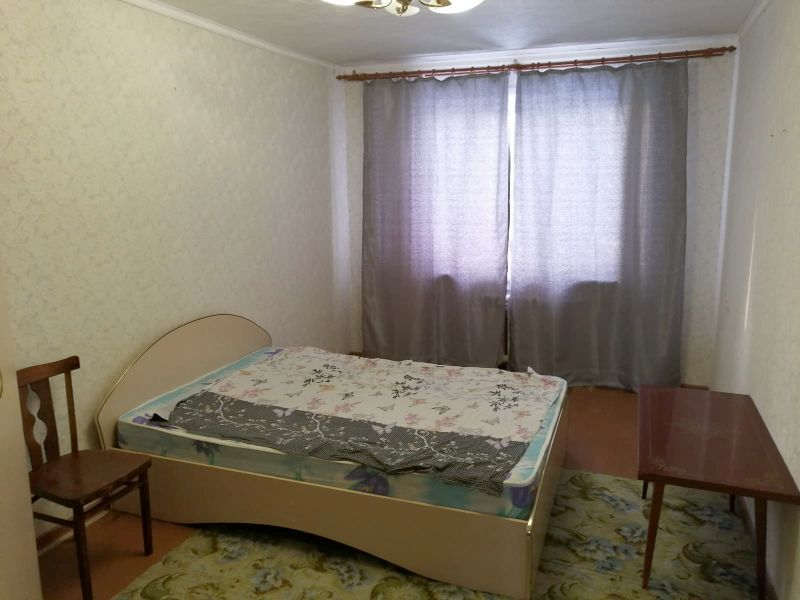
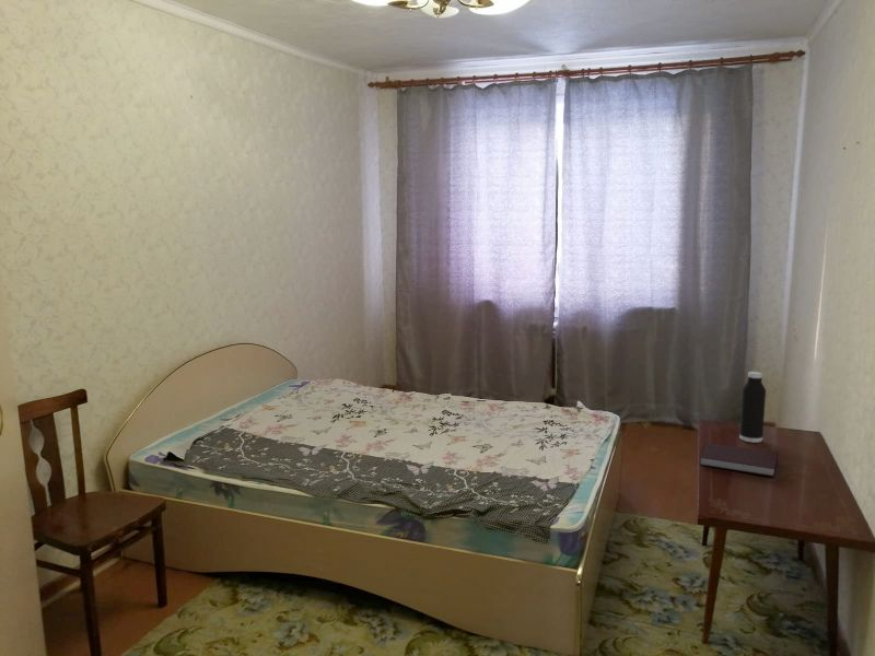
+ notebook (738, 458)
+ water bottle (752, 406)
